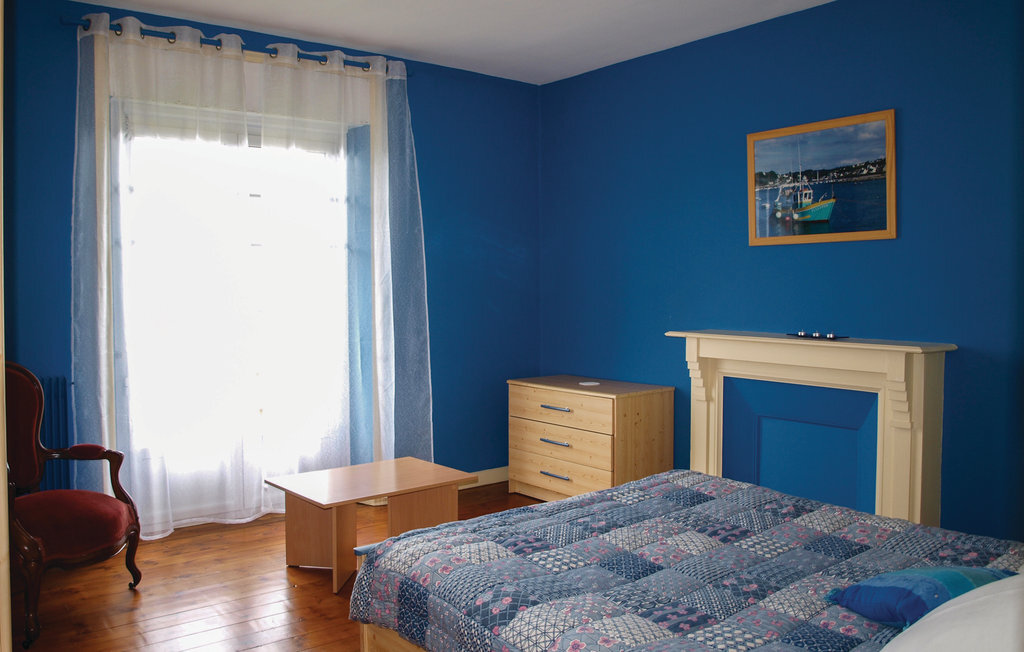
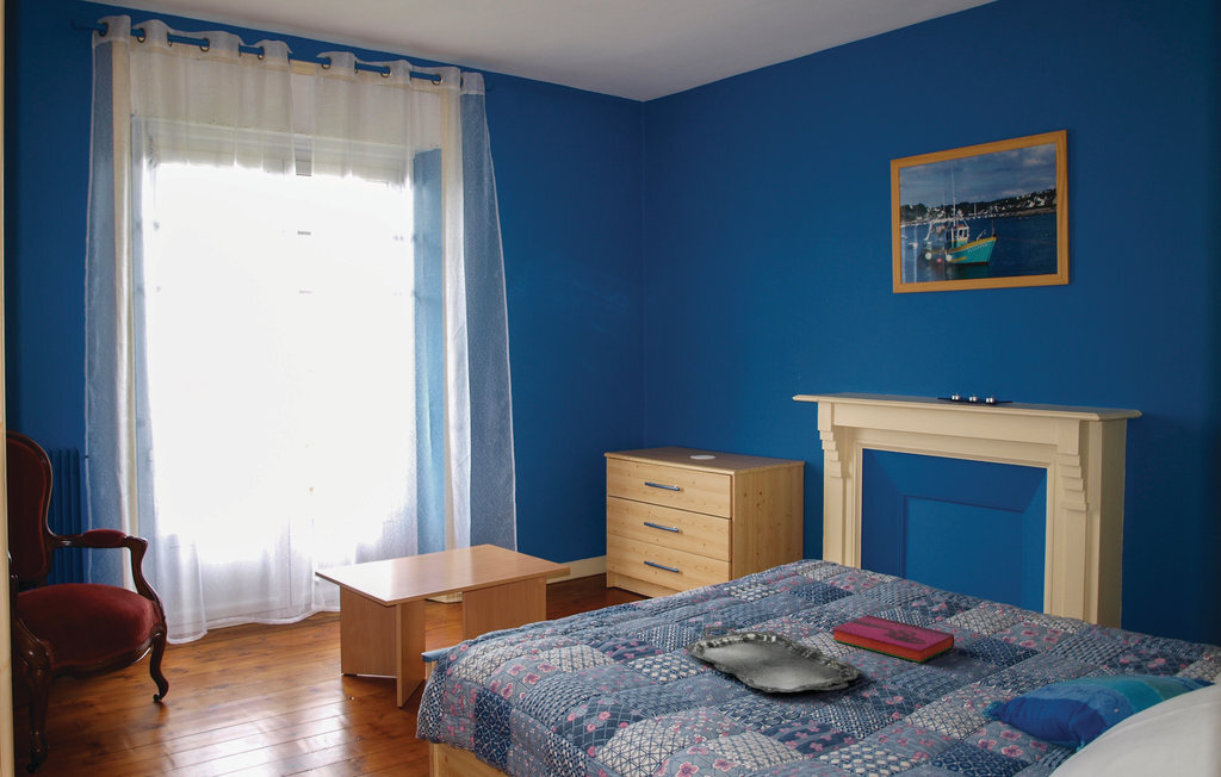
+ hardback book (892, 636)
+ serving tray (769, 659)
